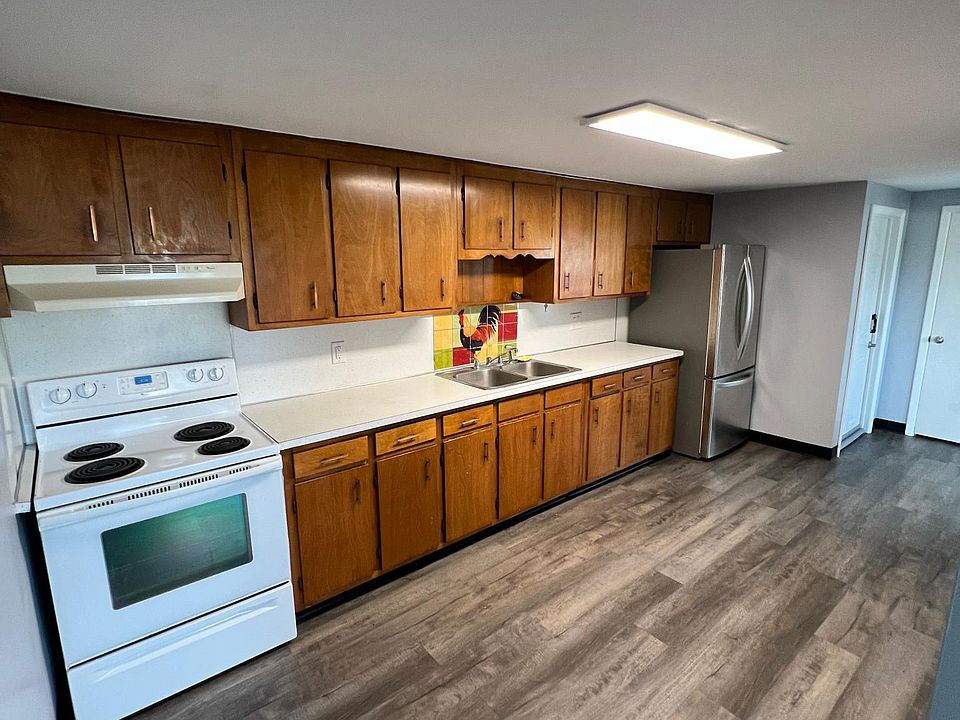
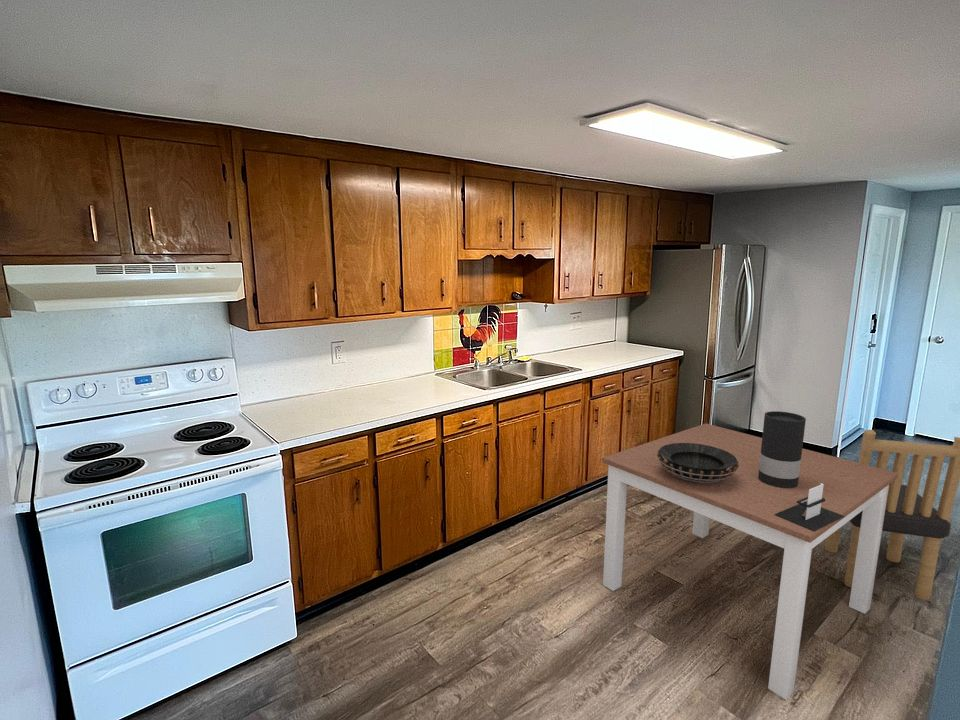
+ dining table (738, 529)
+ decorative bowl (696, 465)
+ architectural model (811, 500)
+ vase (781, 448)
+ dining chair (886, 501)
